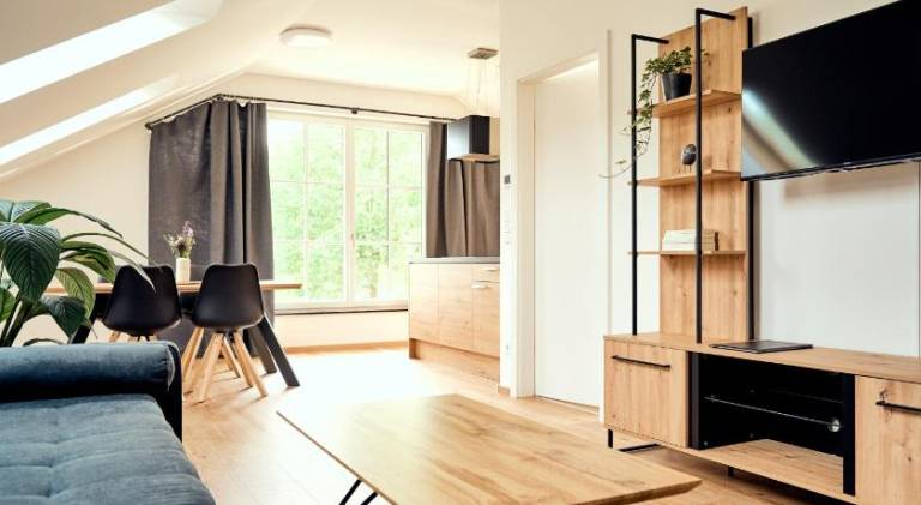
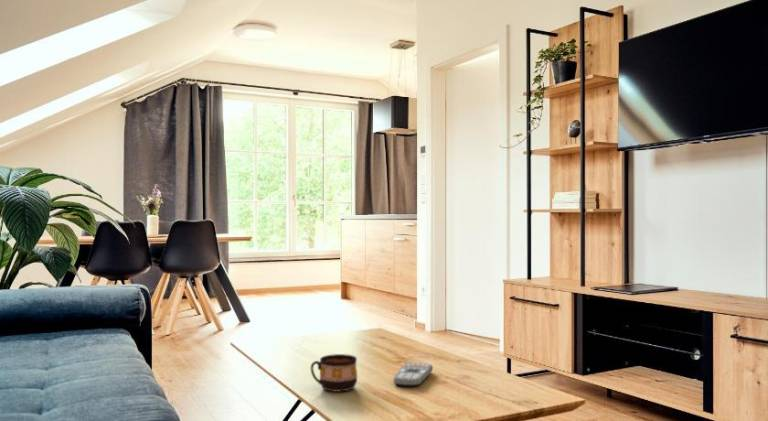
+ remote control (412, 374)
+ cup (336, 372)
